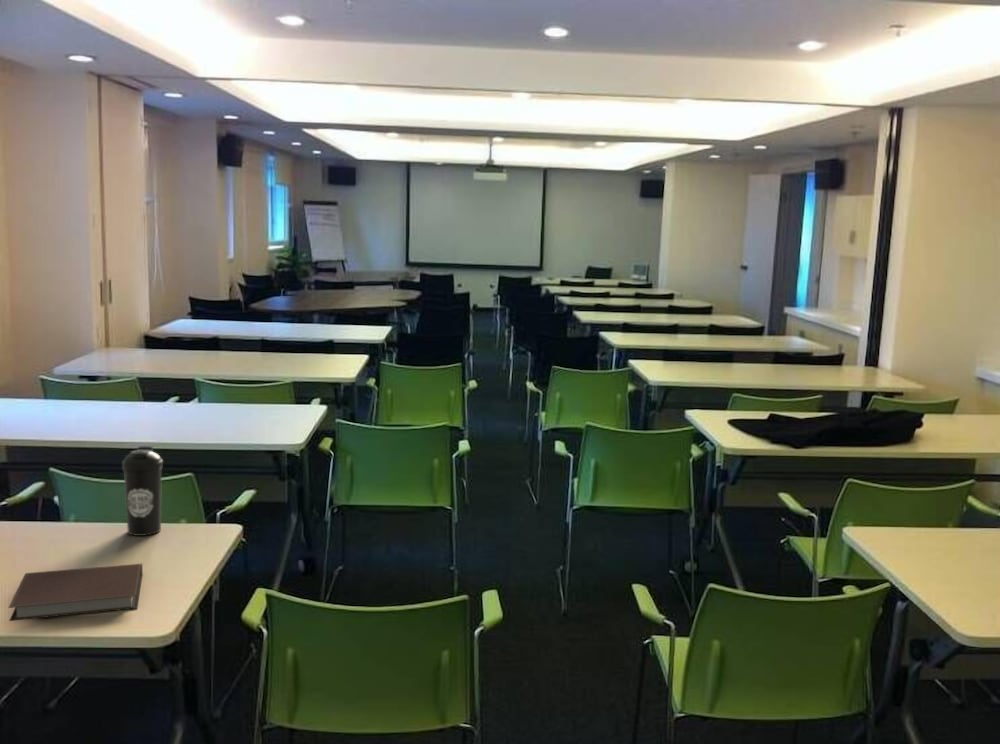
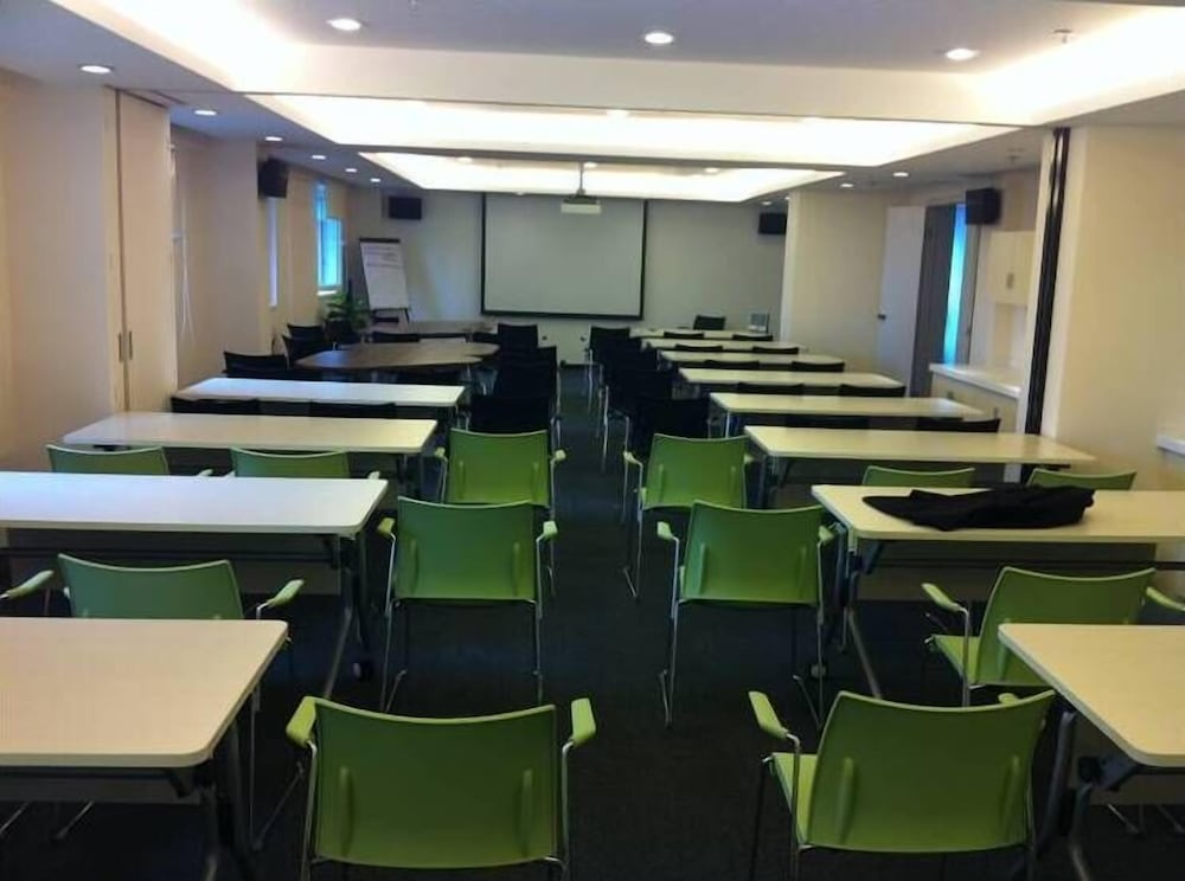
- water bottle (143, 490)
- notebook (80, 589)
